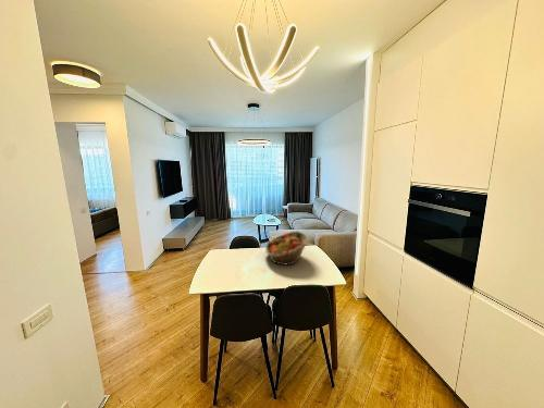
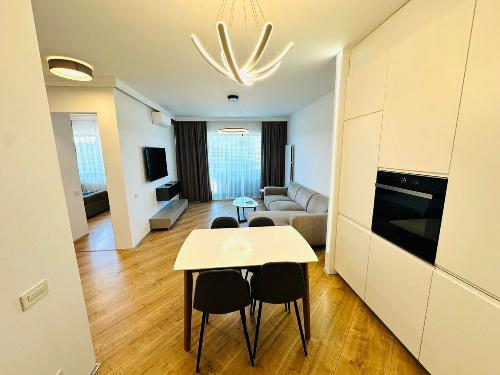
- fruit basket (286, 246)
